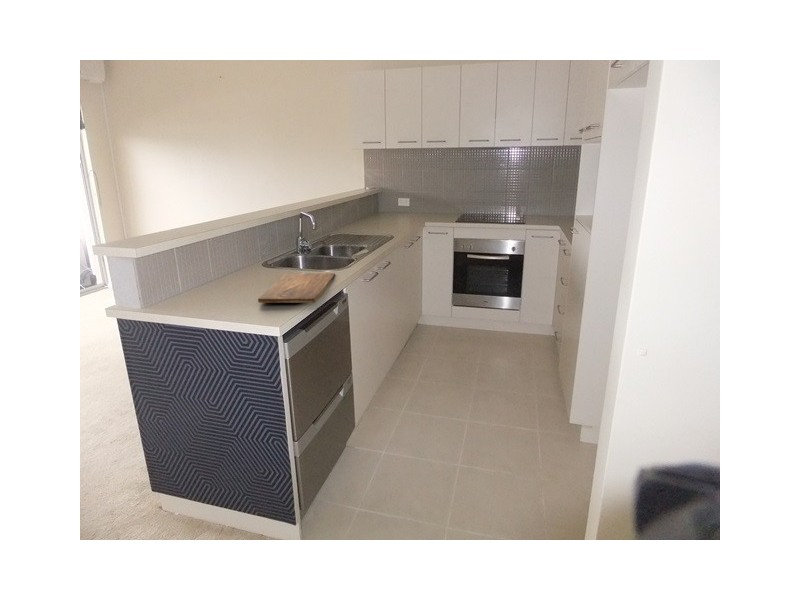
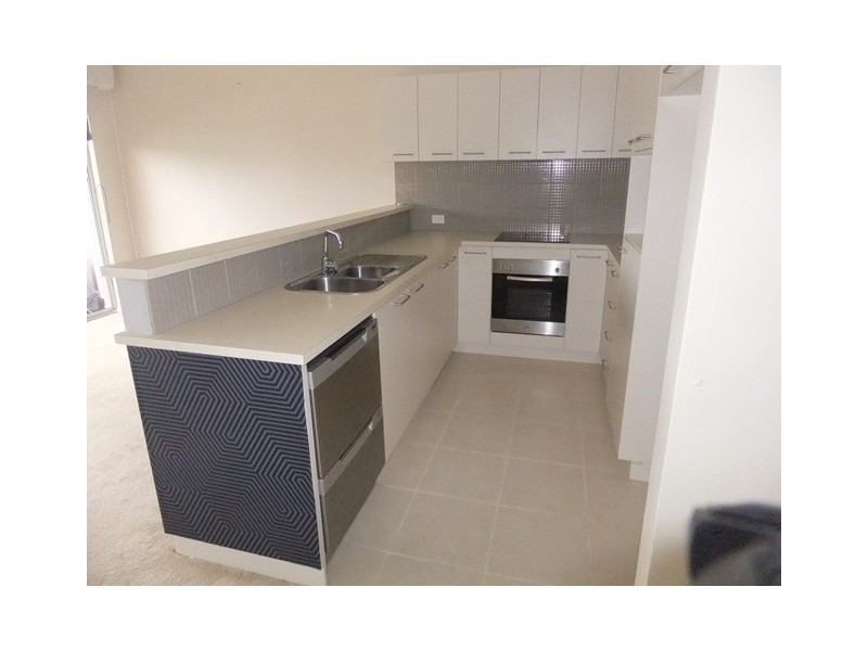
- cutting board (300, 286)
